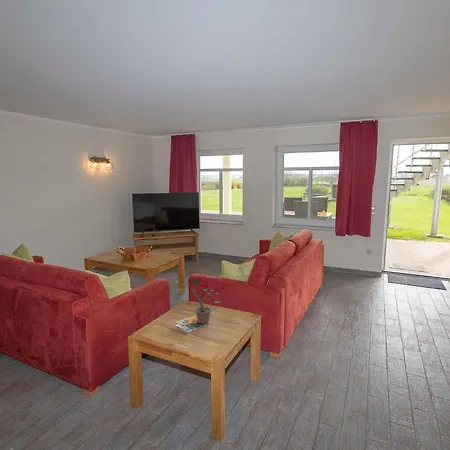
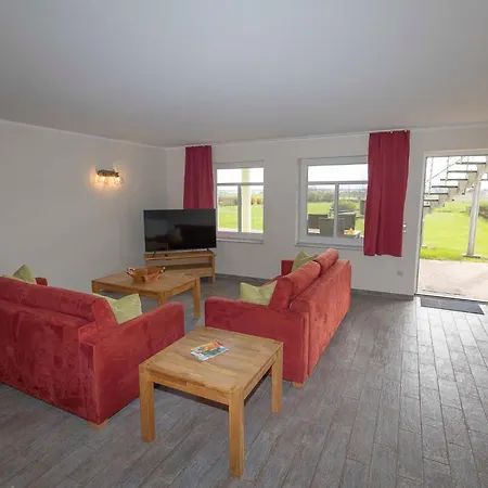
- potted plant (202, 298)
